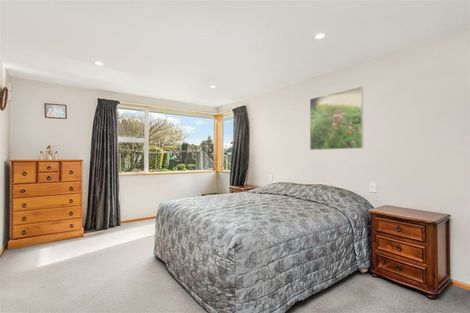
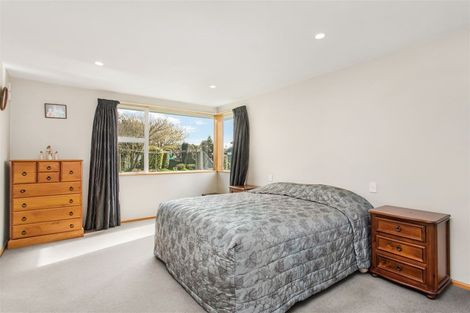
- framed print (334, 121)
